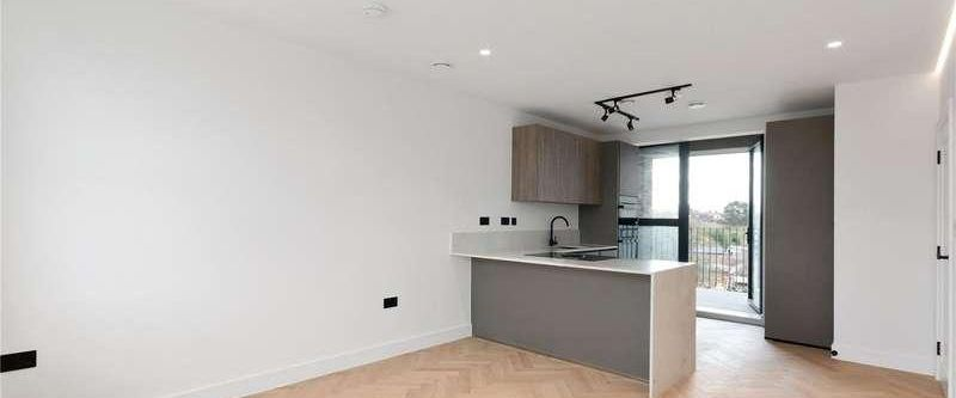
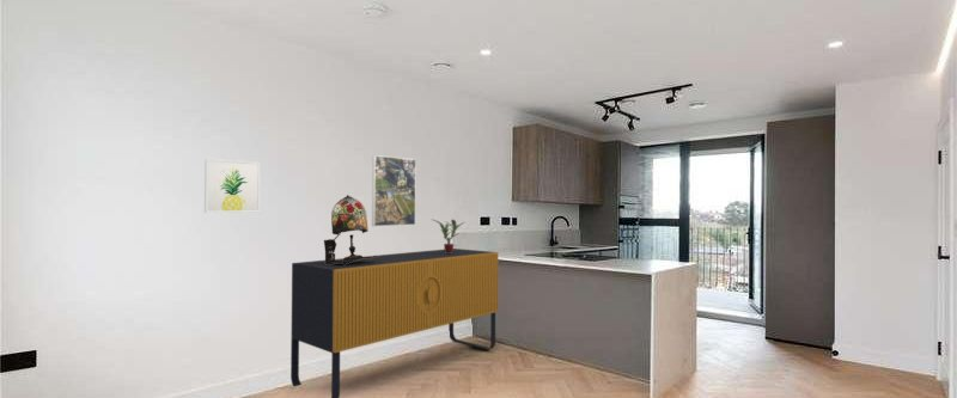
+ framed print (394, 191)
+ sideboard (407, 311)
+ potted plant (446, 235)
+ wall art (233, 186)
+ table lamp (351, 228)
